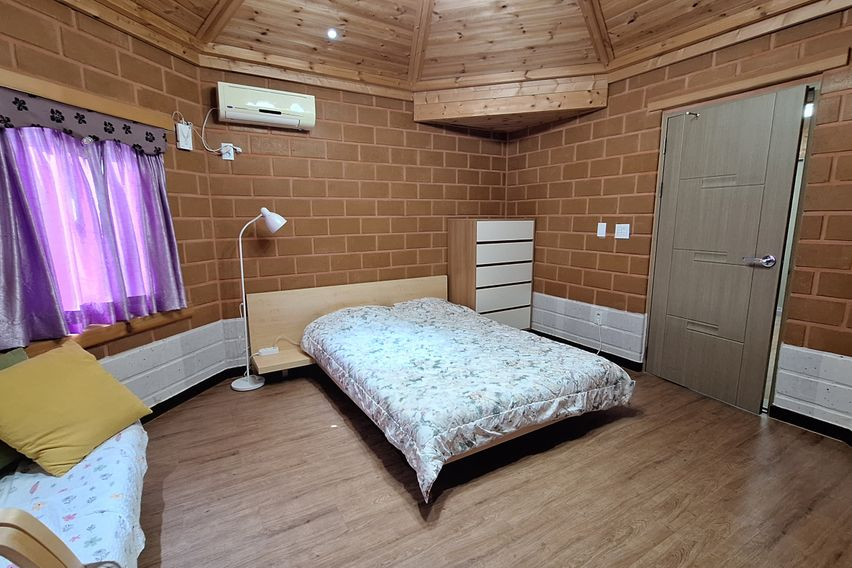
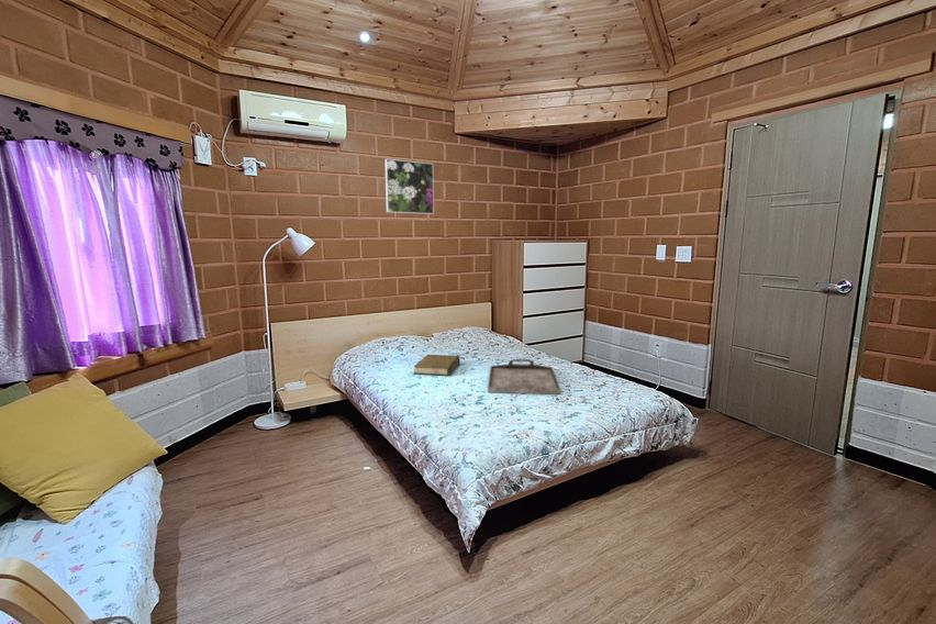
+ serving tray (522, 375)
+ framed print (410, 187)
+ book (437, 364)
